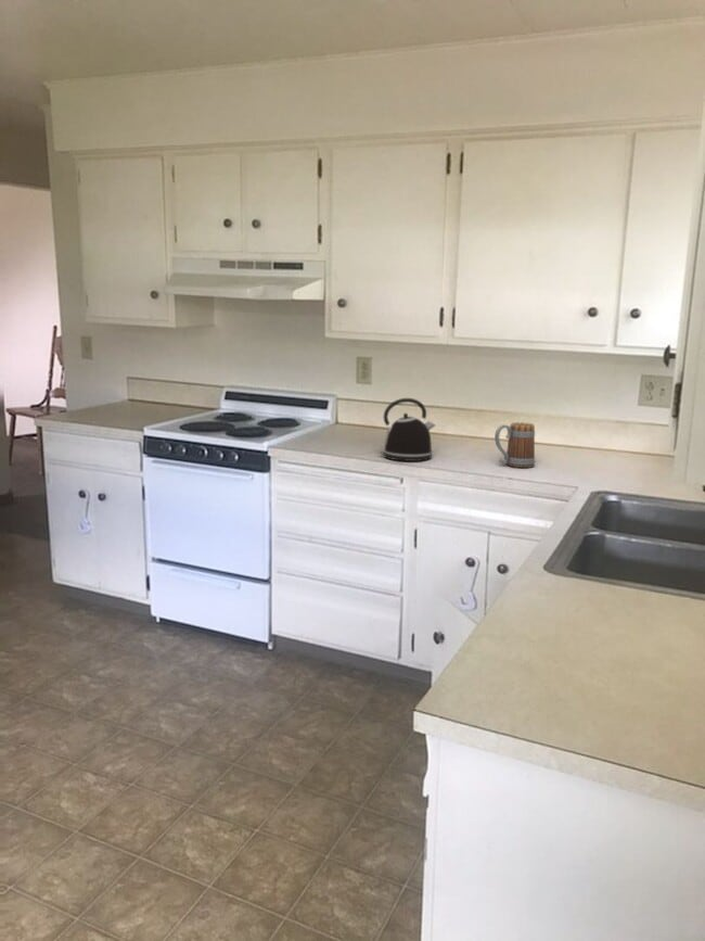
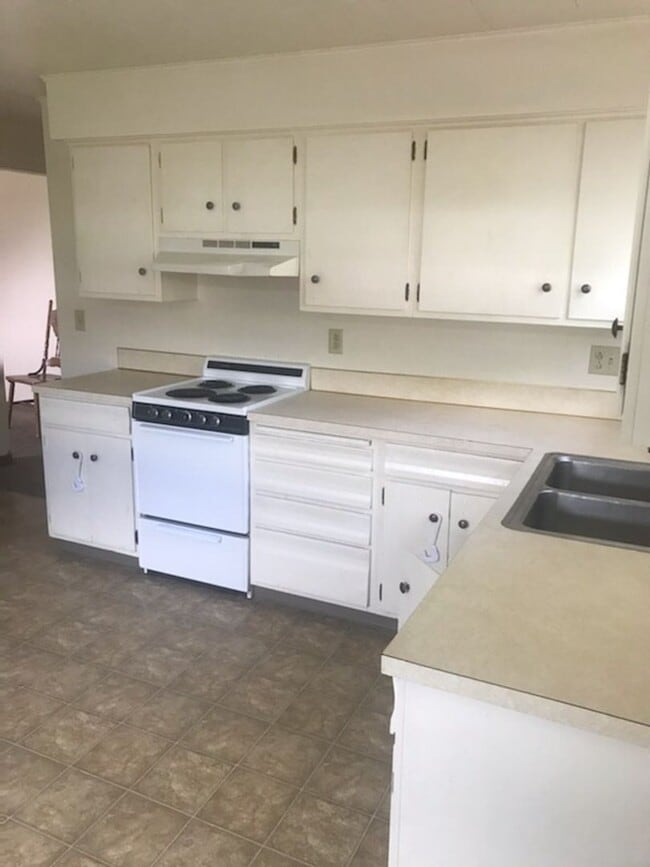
- mug (514, 444)
- kettle (408, 427)
